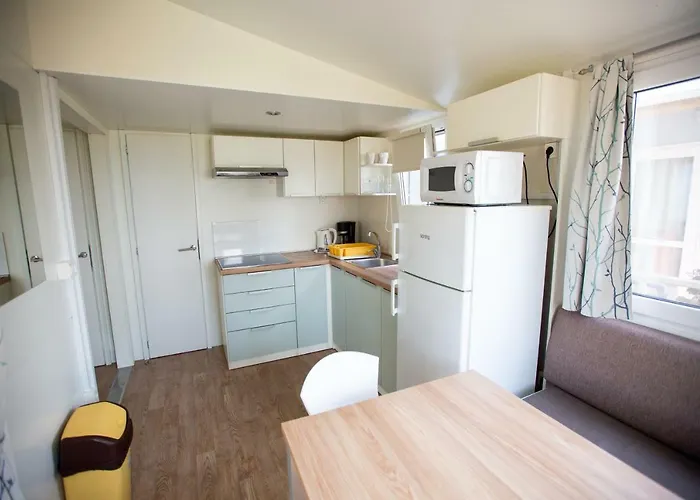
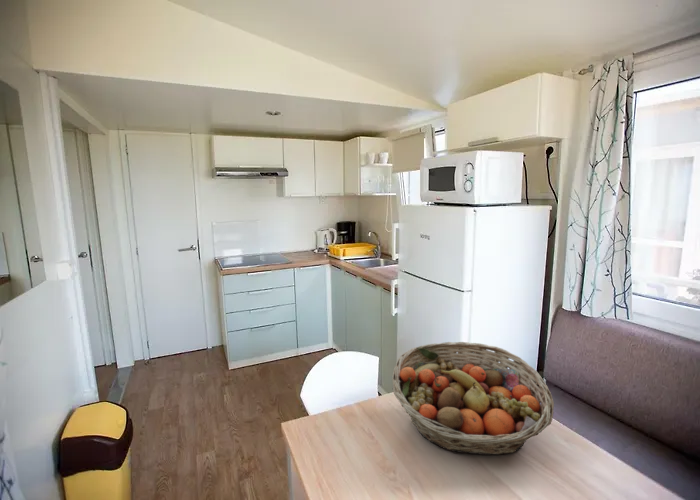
+ fruit basket (467, 393)
